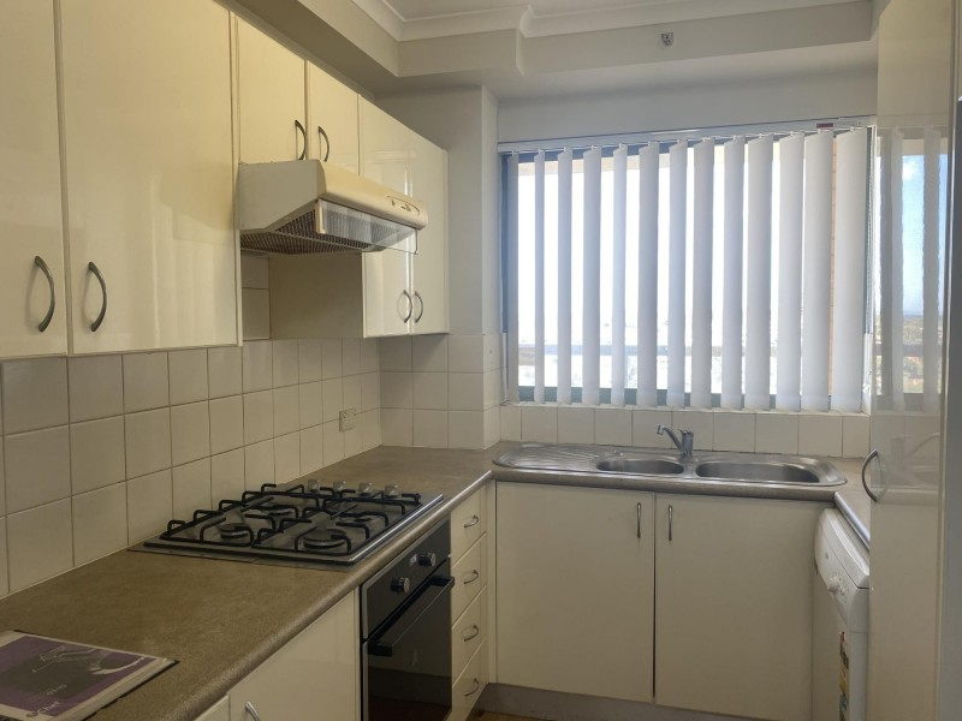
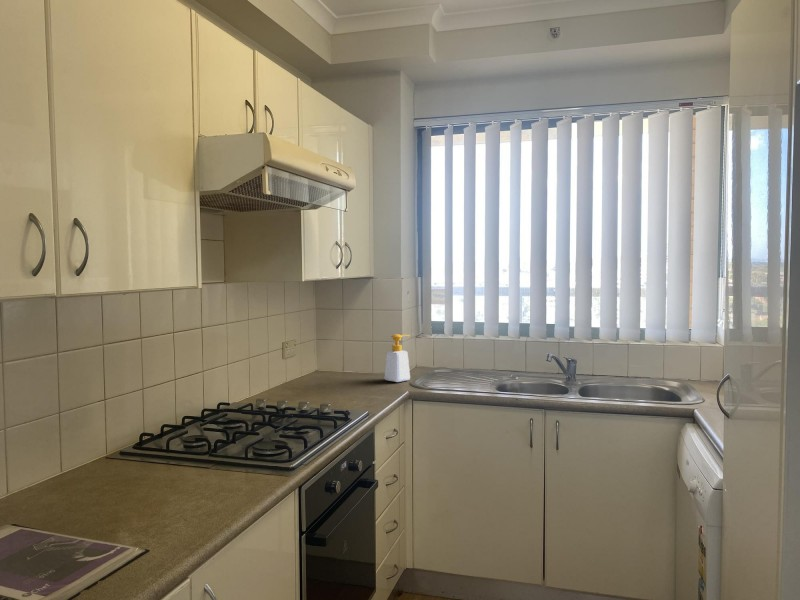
+ soap bottle (400, 356)
